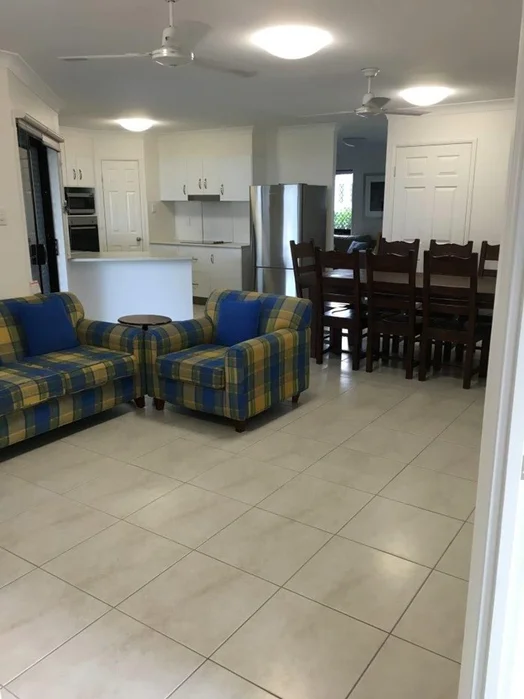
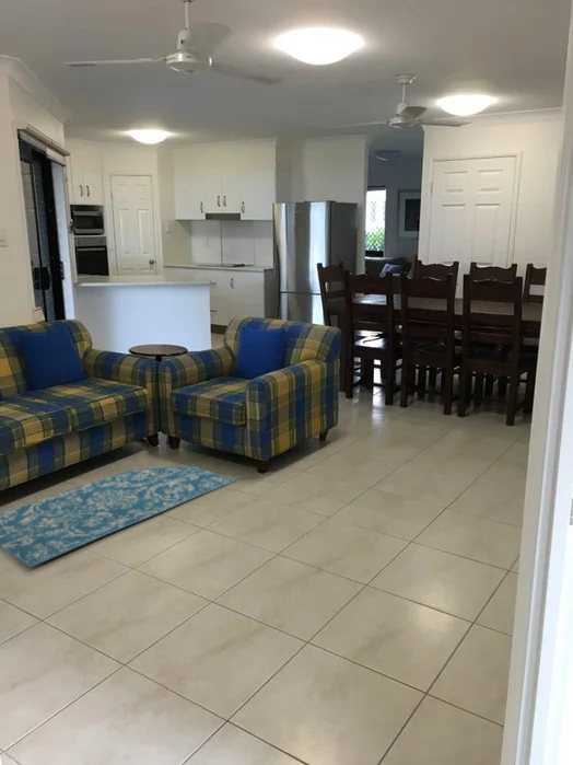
+ rug (113, 500)
